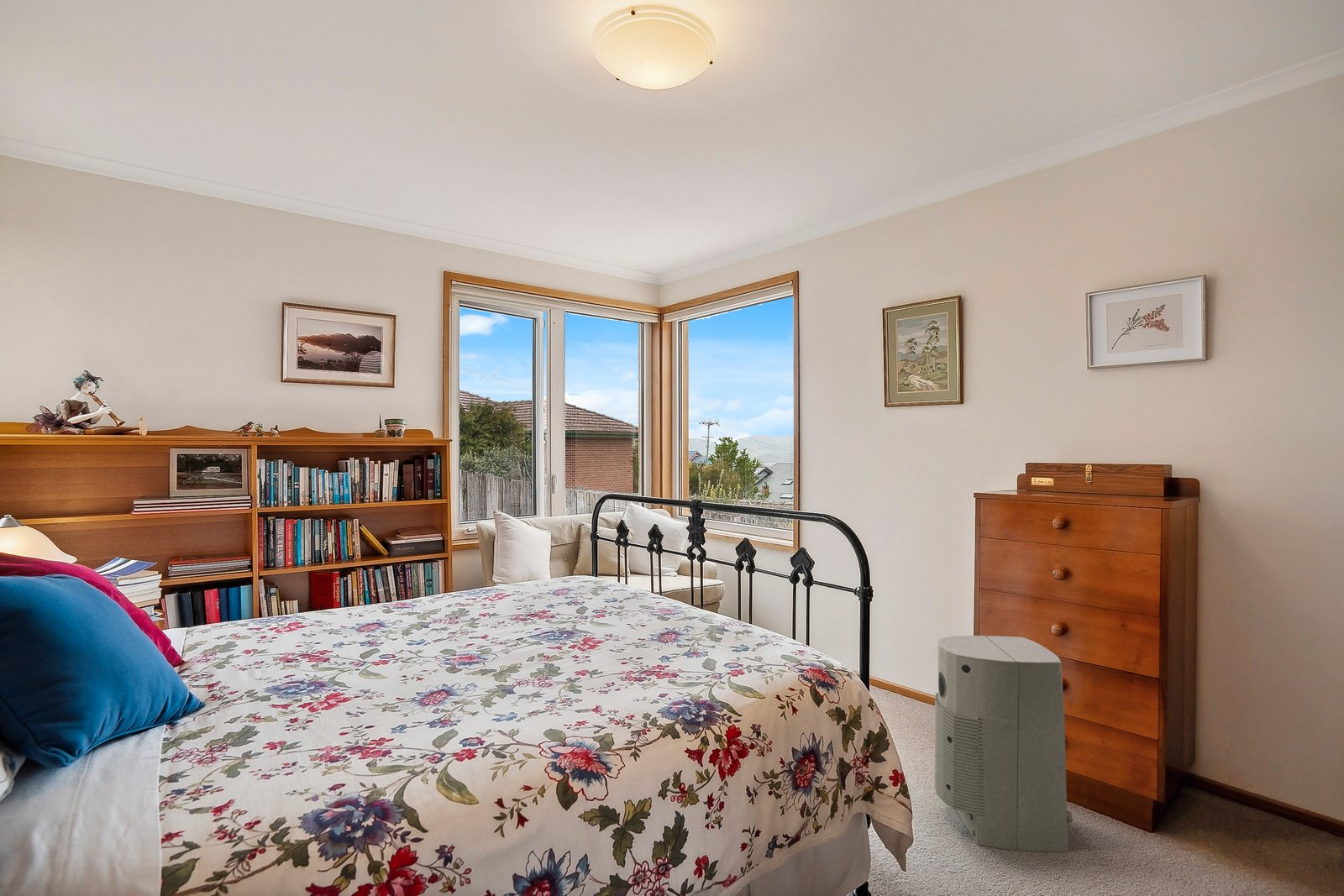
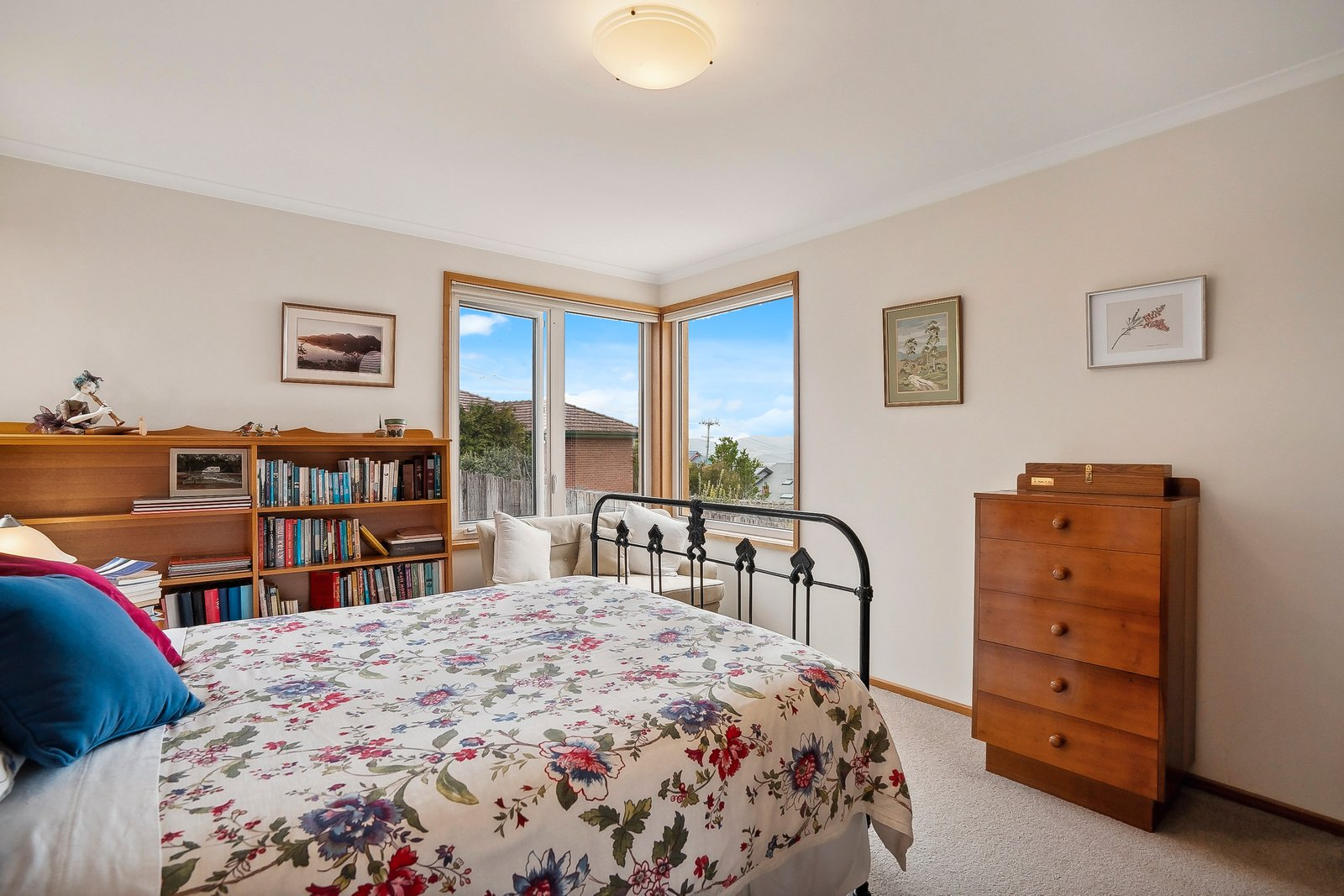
- air purifier (998, 736)
